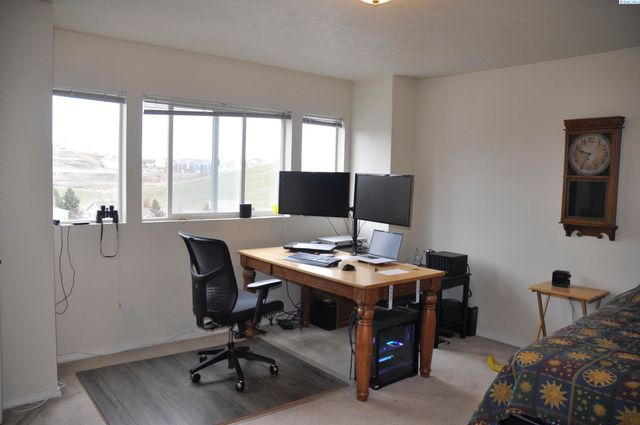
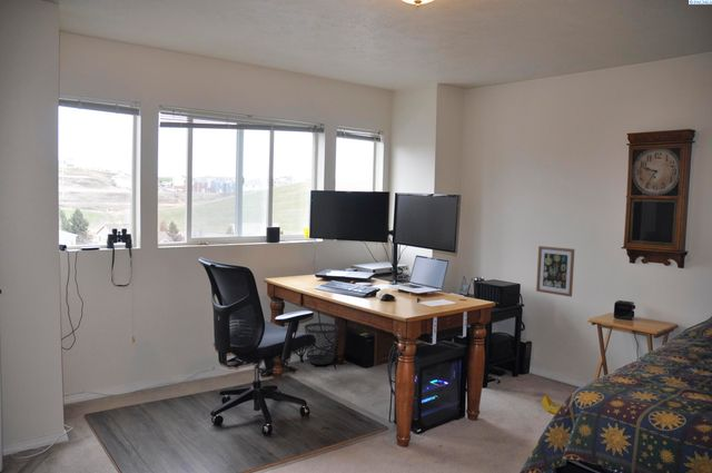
+ wastebasket (320, 344)
+ wall art (554, 270)
